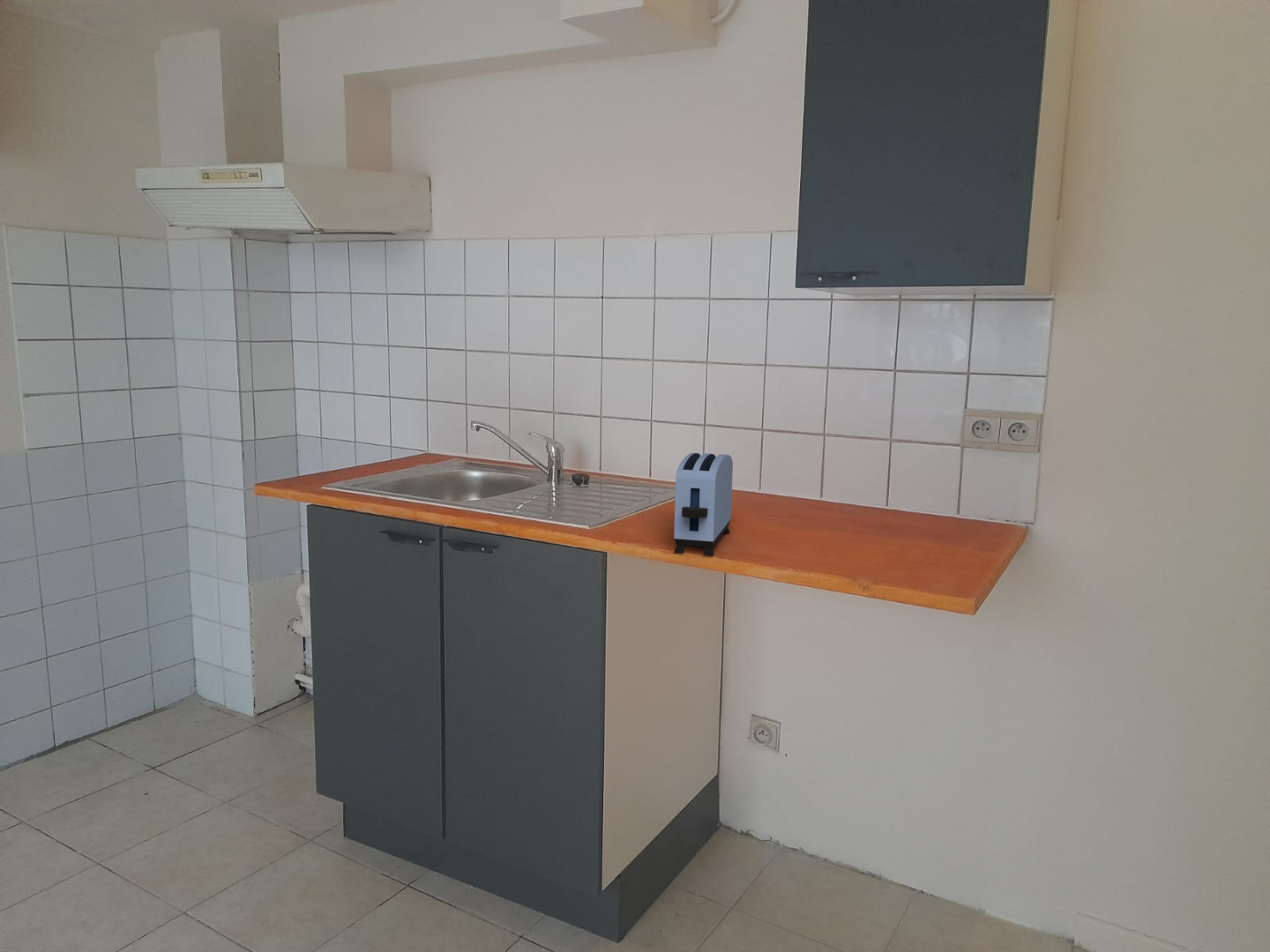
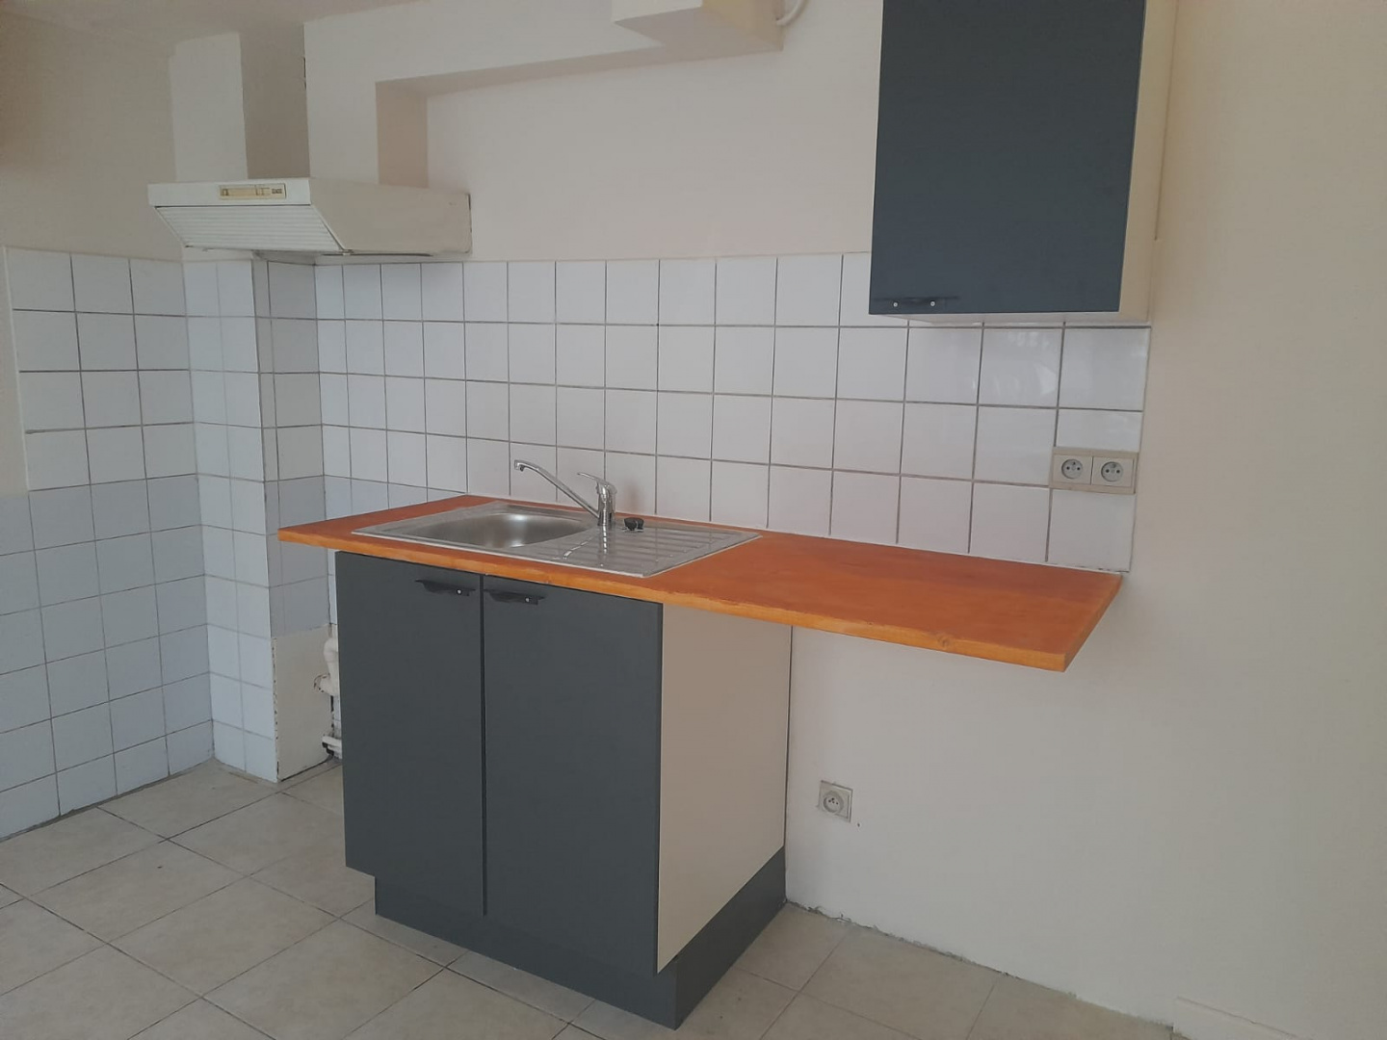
- toaster (705, 498)
